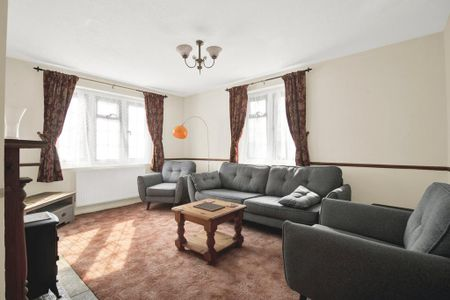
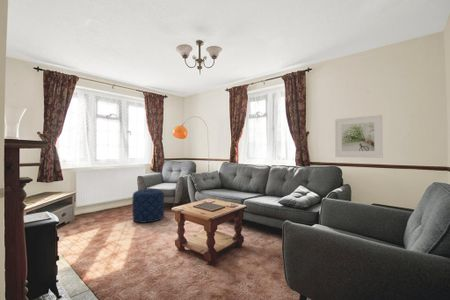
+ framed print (357, 137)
+ pouf (148, 204)
